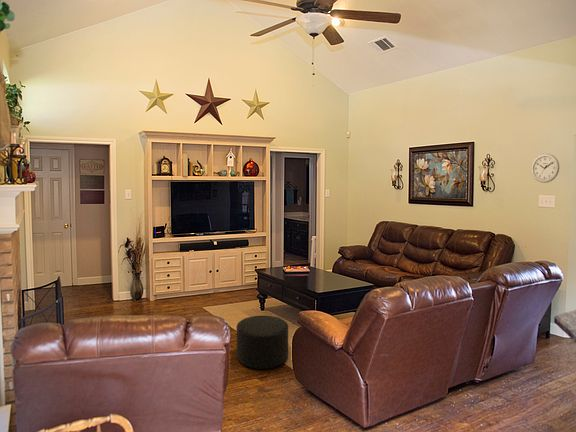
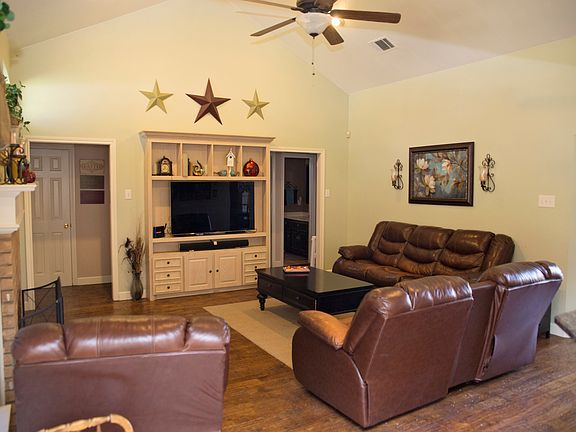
- wall clock (544, 168)
- ottoman (262, 338)
